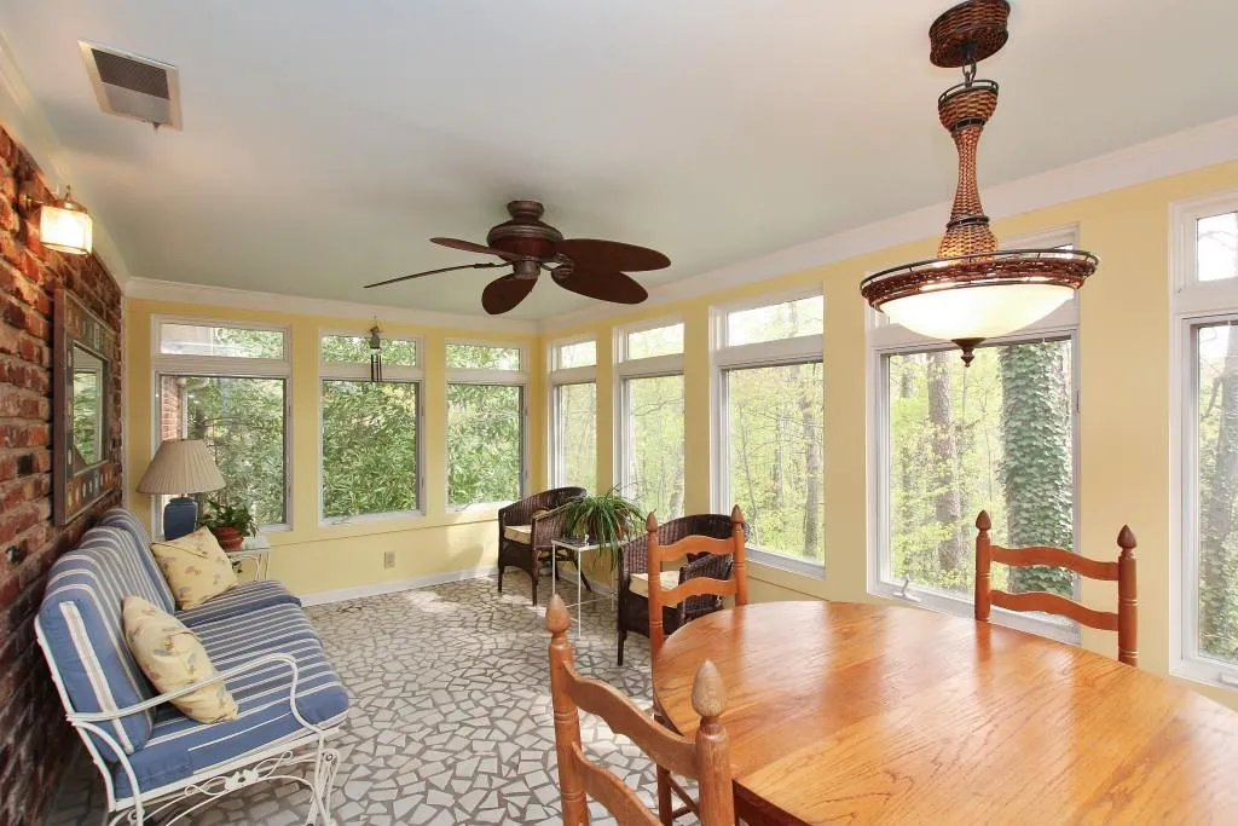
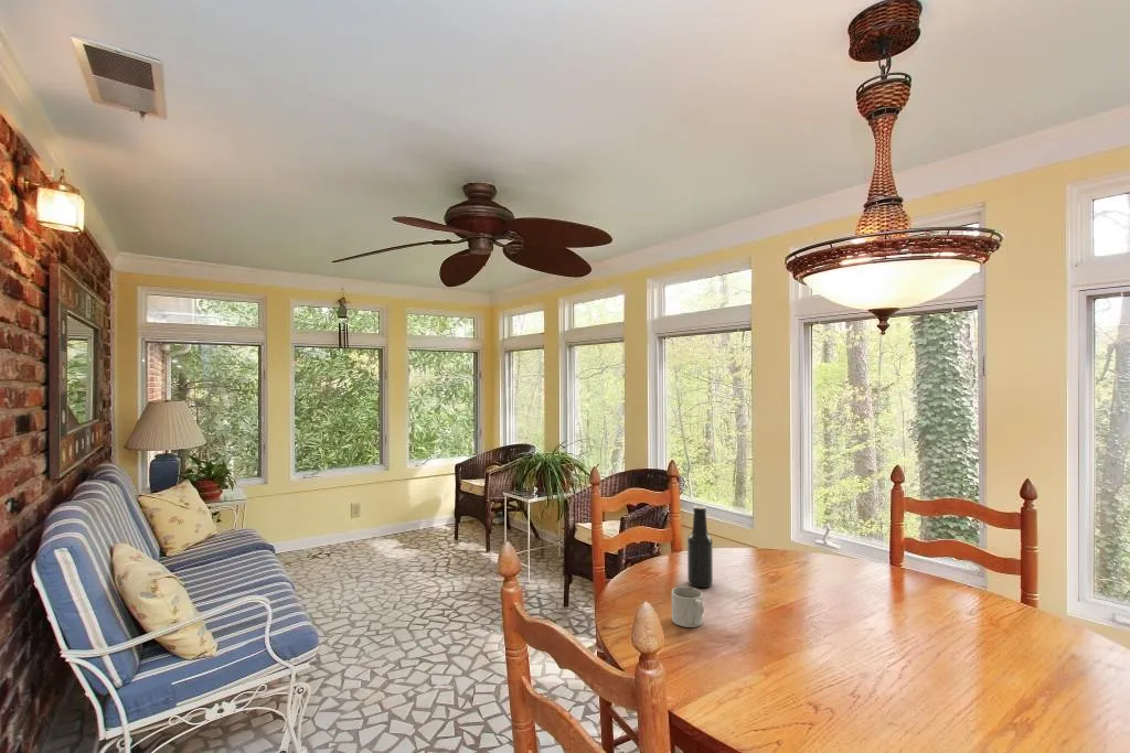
+ mug (690, 609)
+ beer bottle (700, 545)
